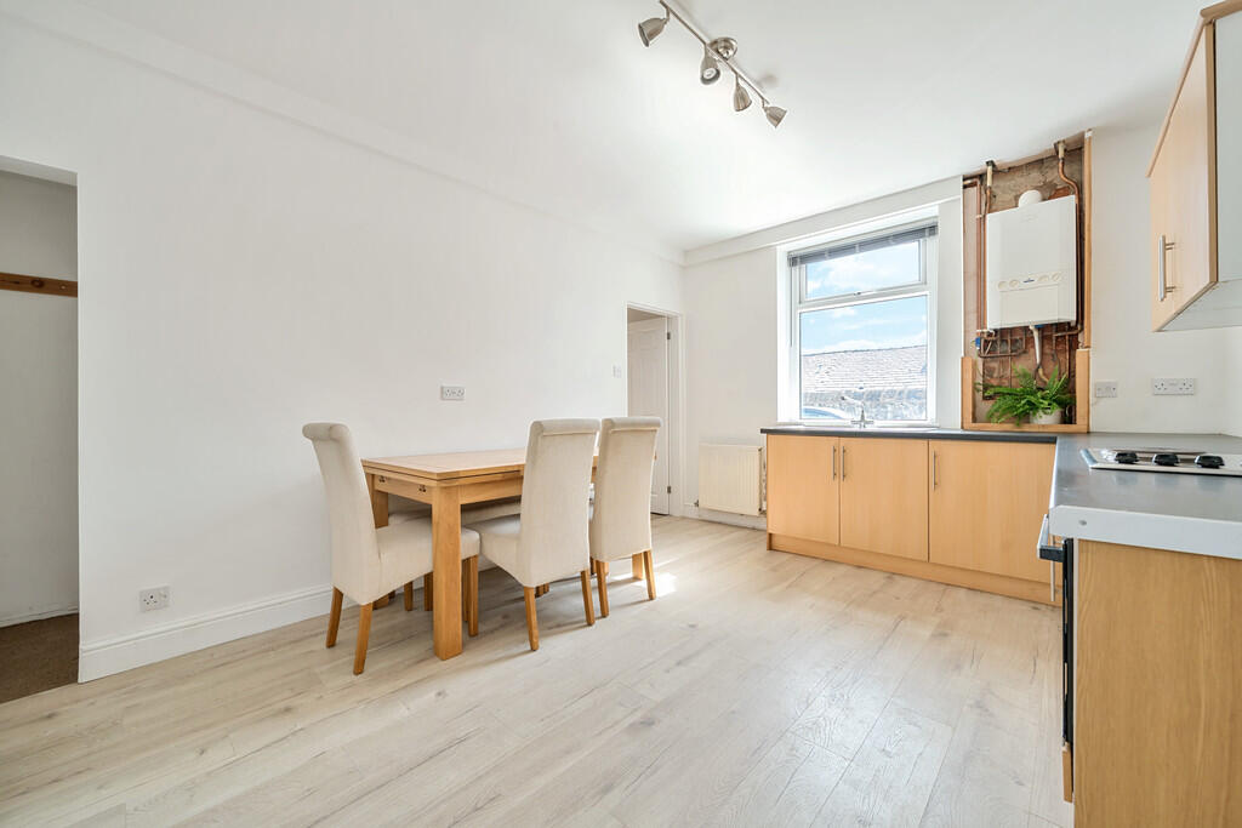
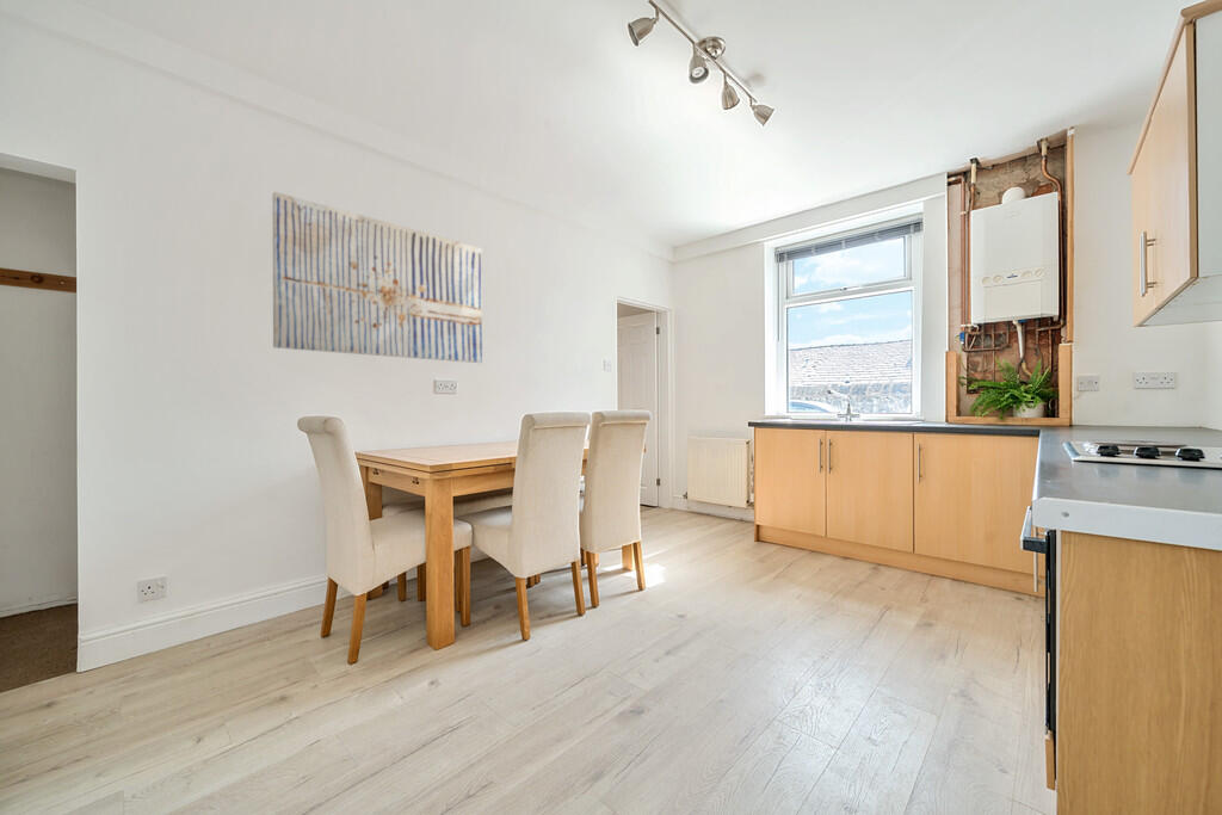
+ wall art (393, 290)
